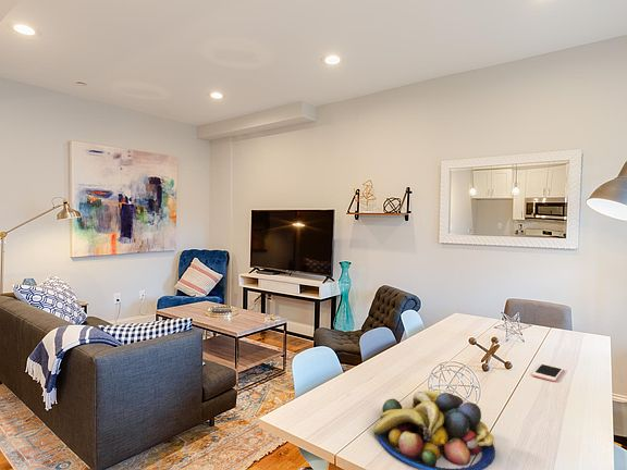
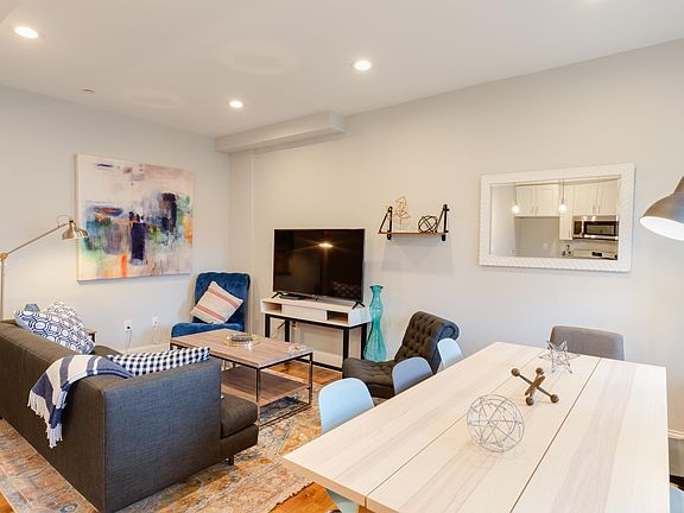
- cell phone (548, 371)
- fruit bowl (432, 419)
